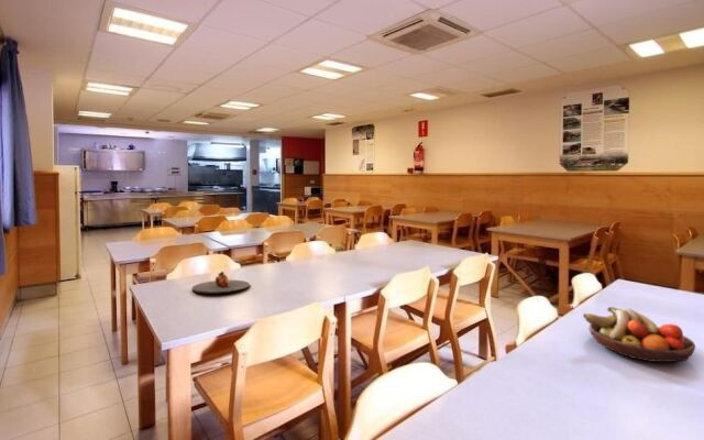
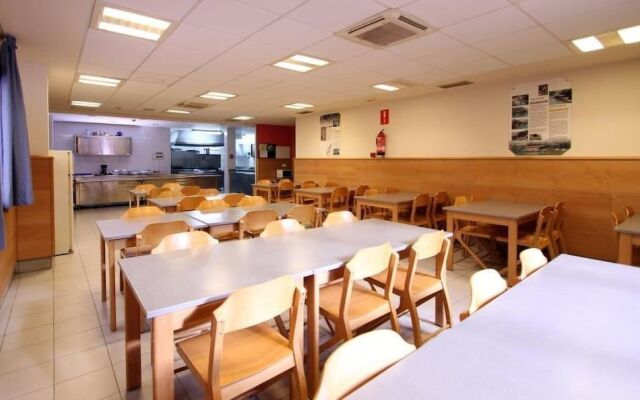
- fruit bowl (638, 330)
- plate (221, 279)
